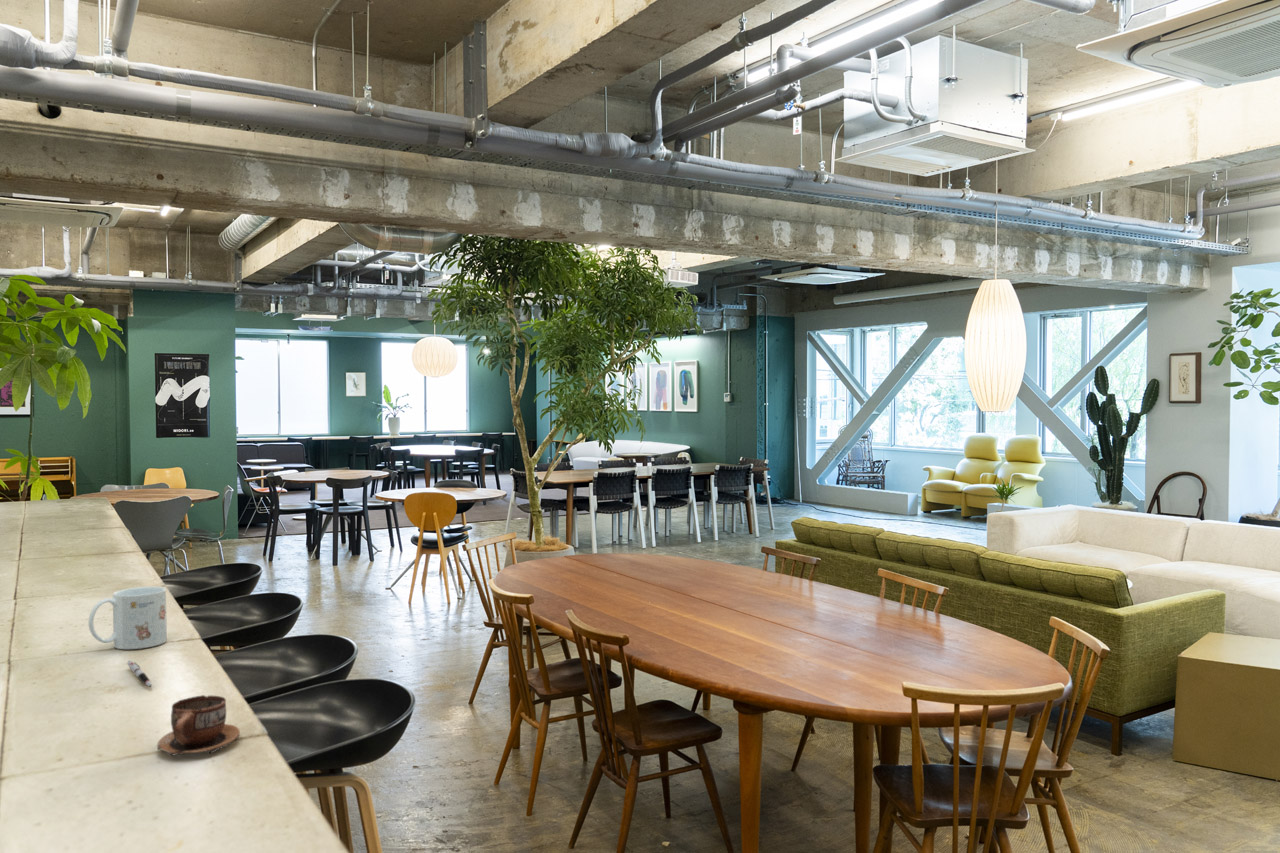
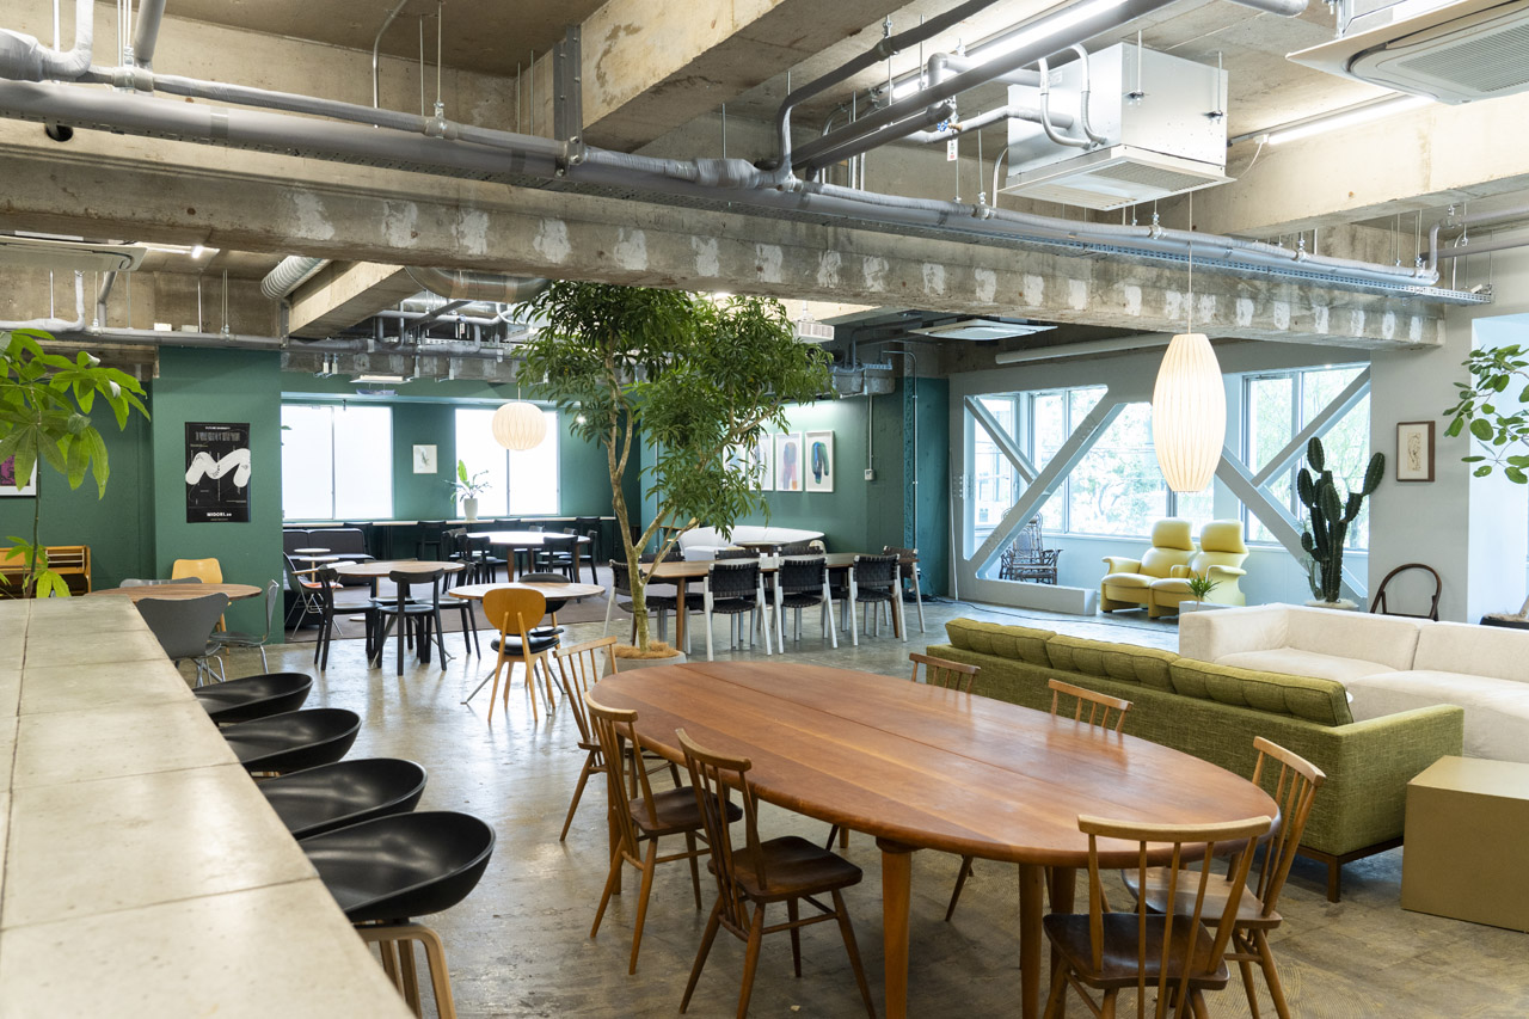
- mug (127, 618)
- pen (140, 673)
- cup (197, 724)
